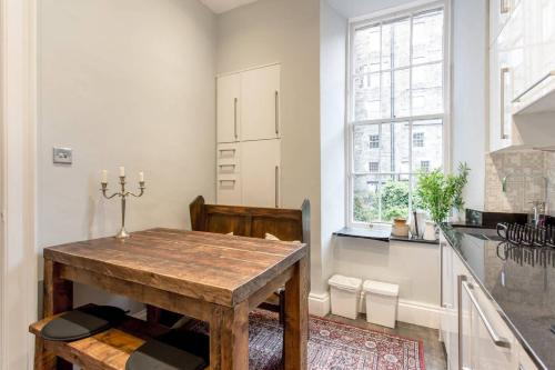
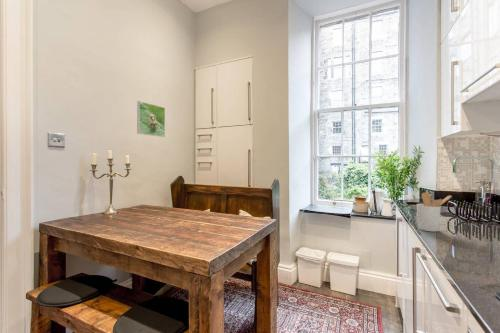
+ utensil holder (434, 211)
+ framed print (151, 120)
